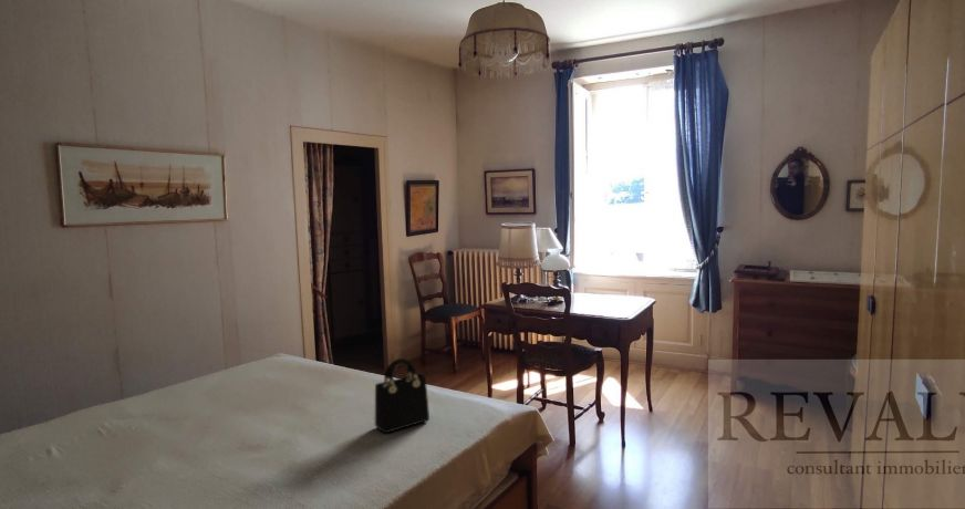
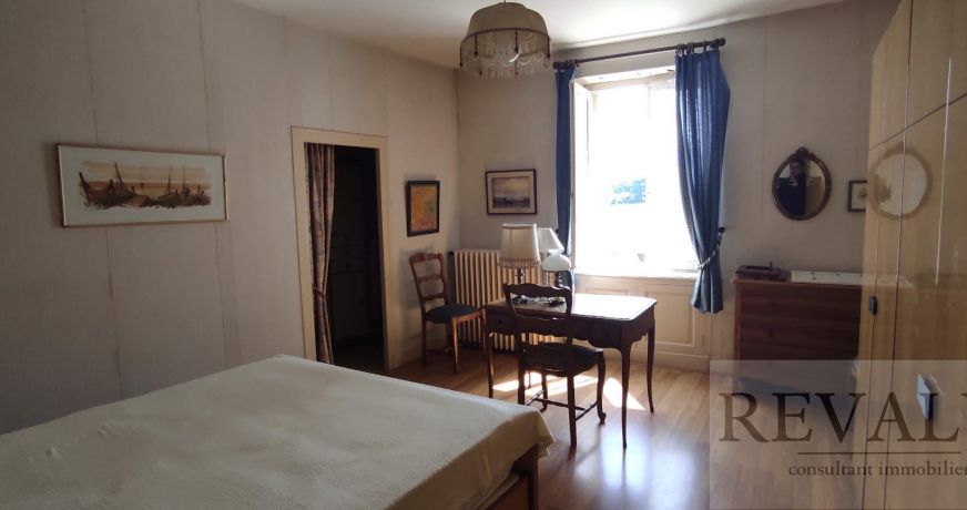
- handbag (401, 392)
